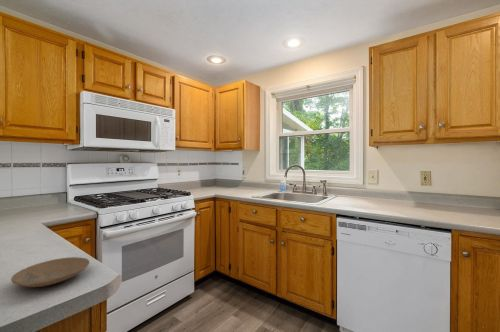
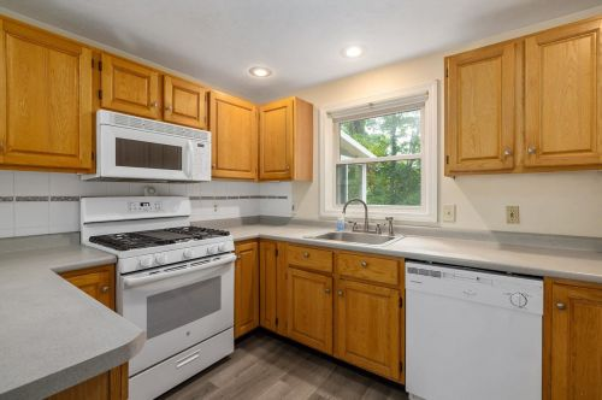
- plate (53, 273)
